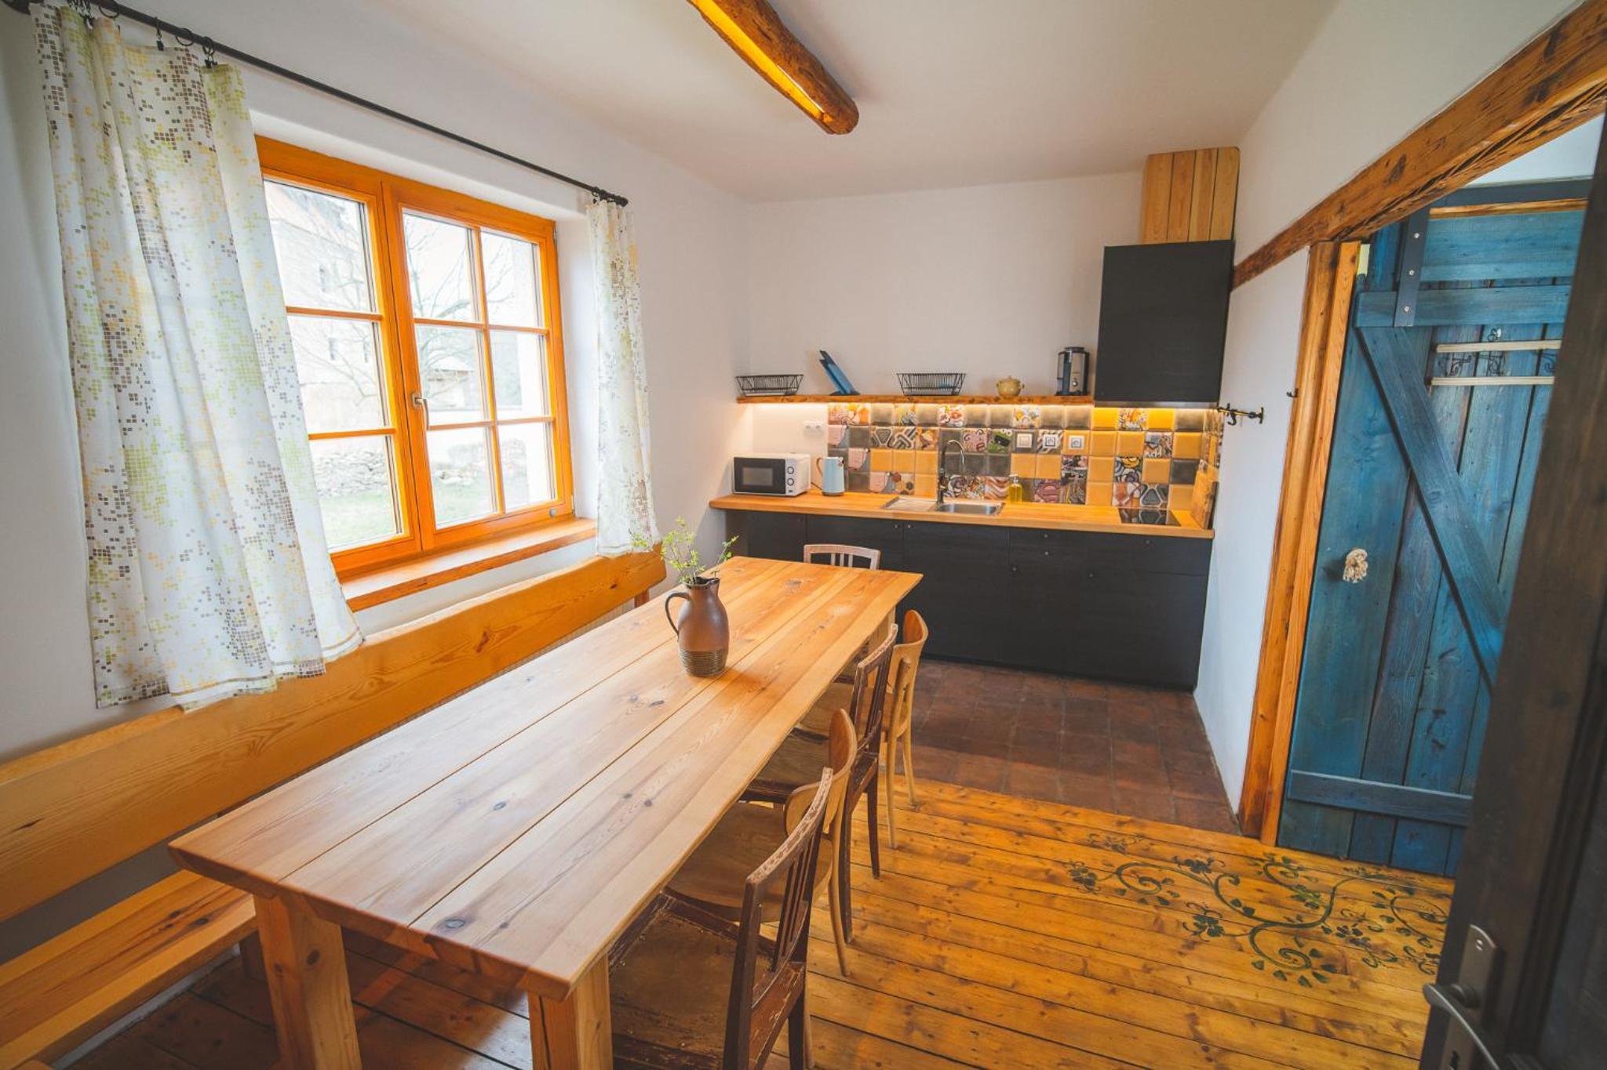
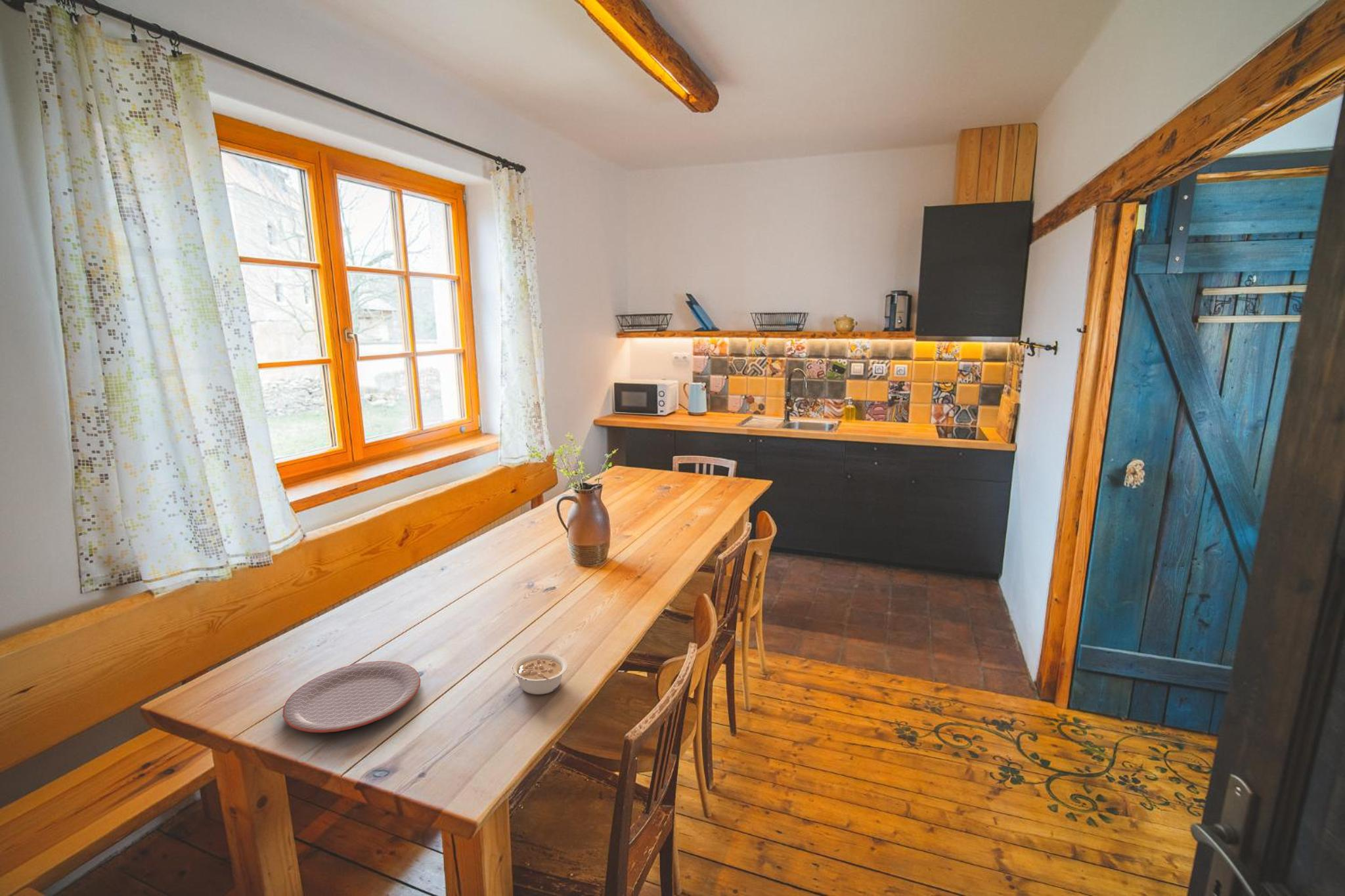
+ legume (541, 674)
+ plate (355, 696)
